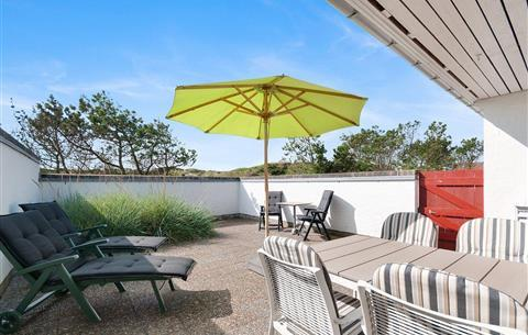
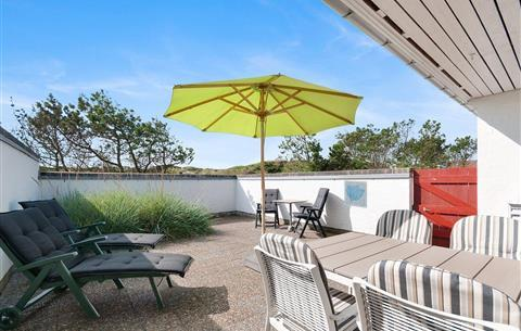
+ wall art (355, 193)
